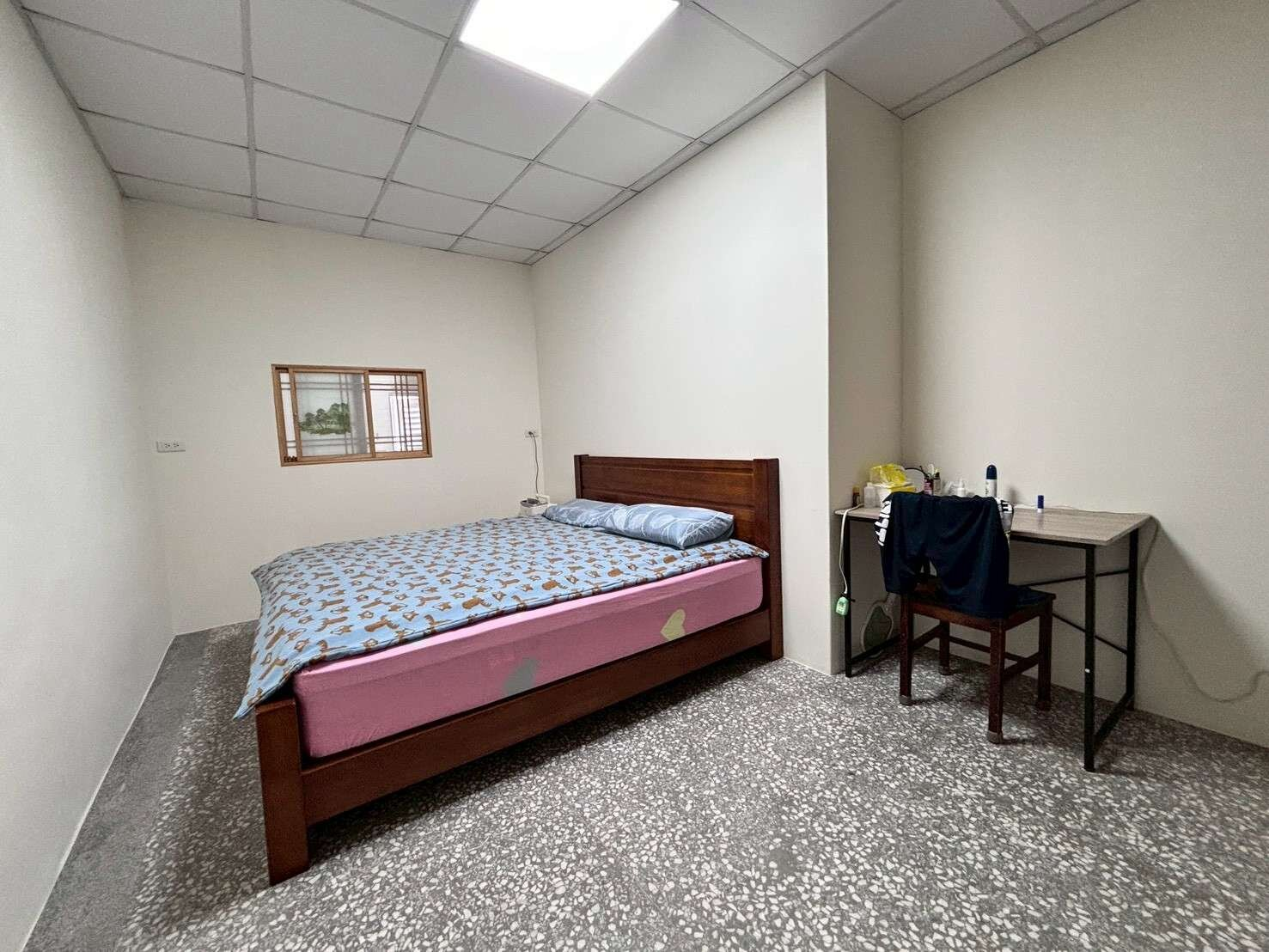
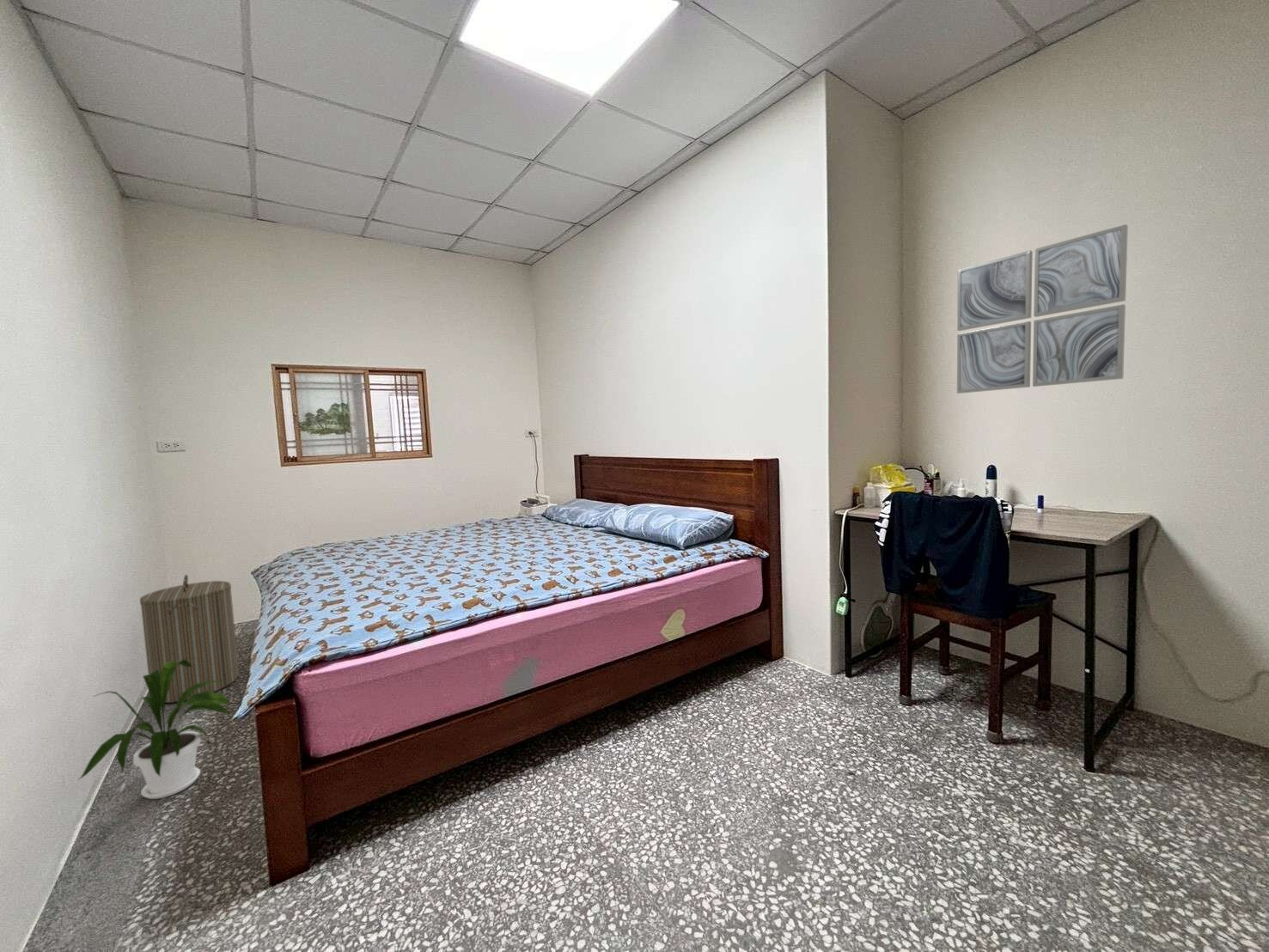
+ wall art (1034, 320)
+ laundry hamper (191, 631)
+ house plant (168, 723)
